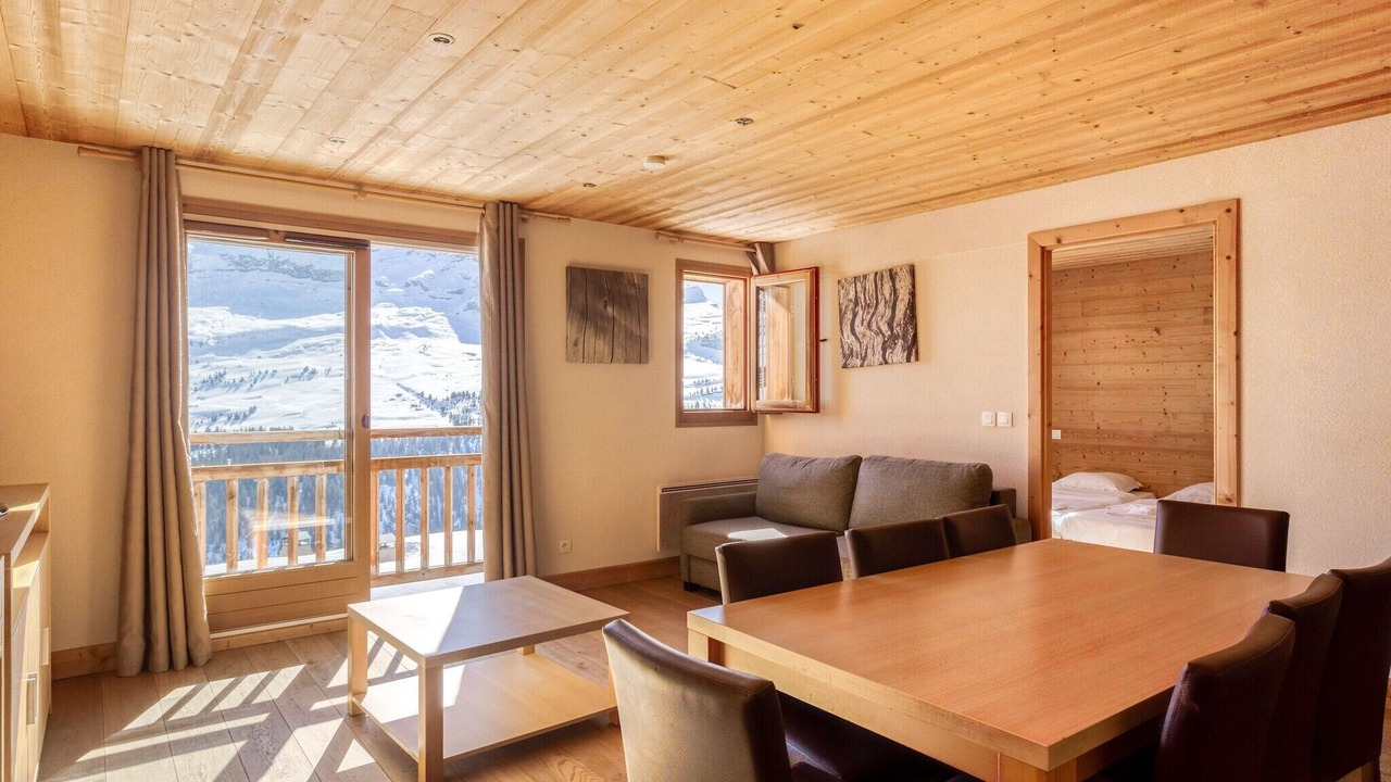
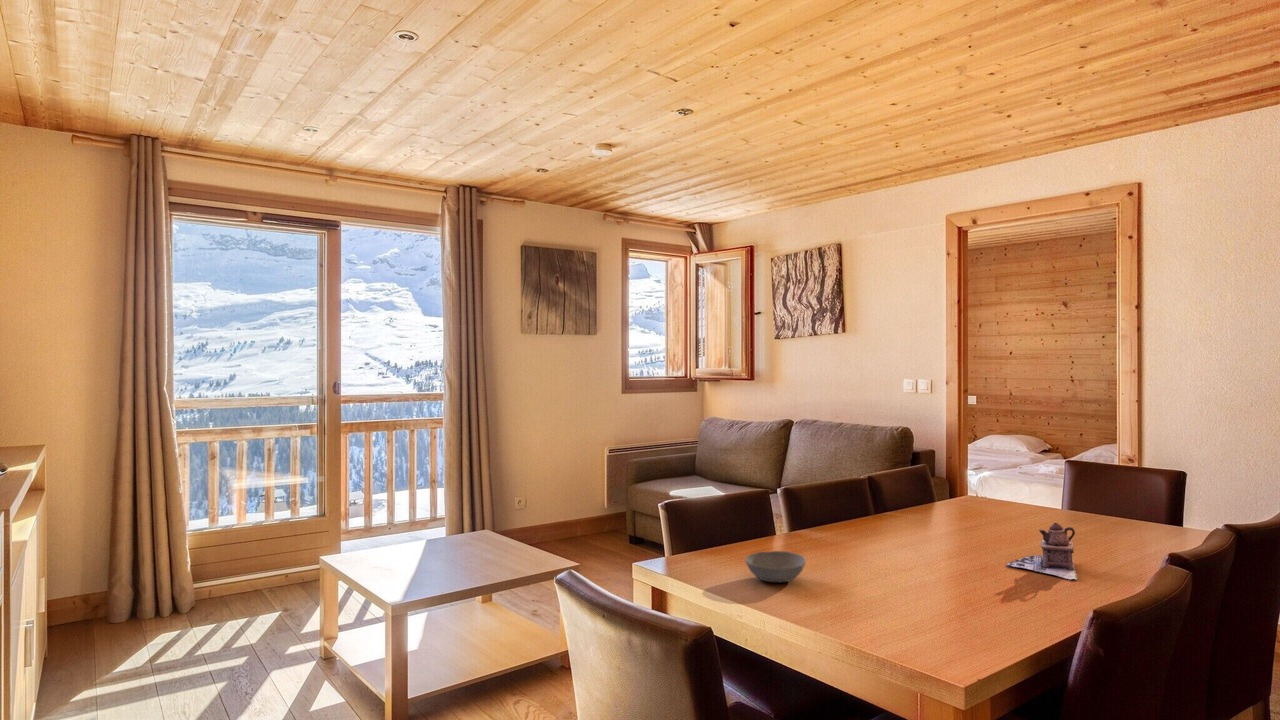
+ teapot (1053, 544)
+ bowl (775, 568)
